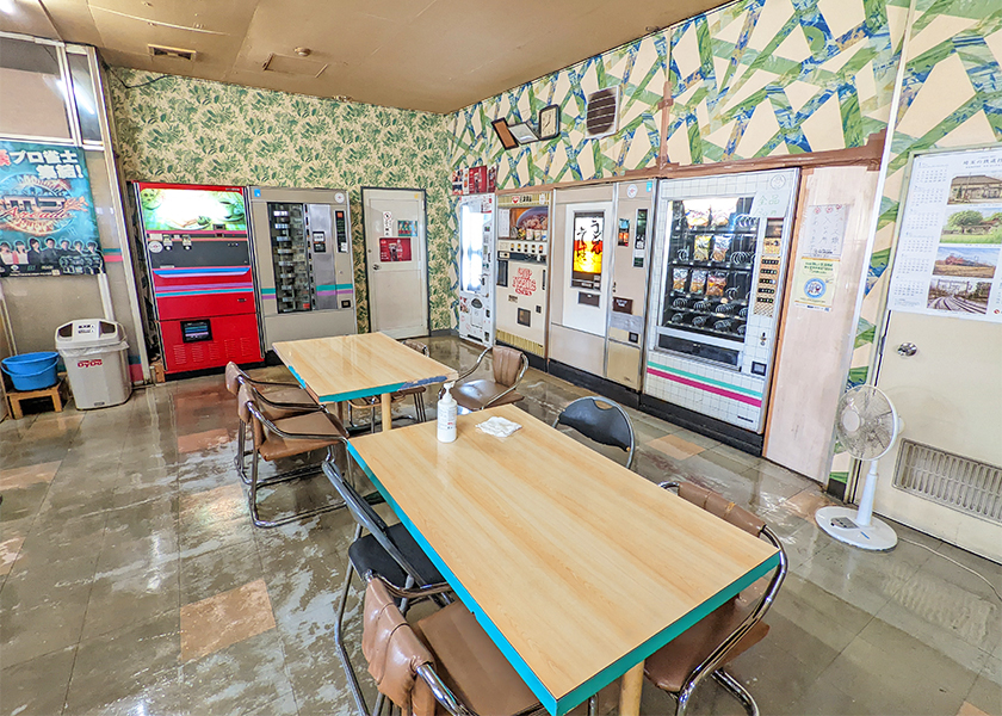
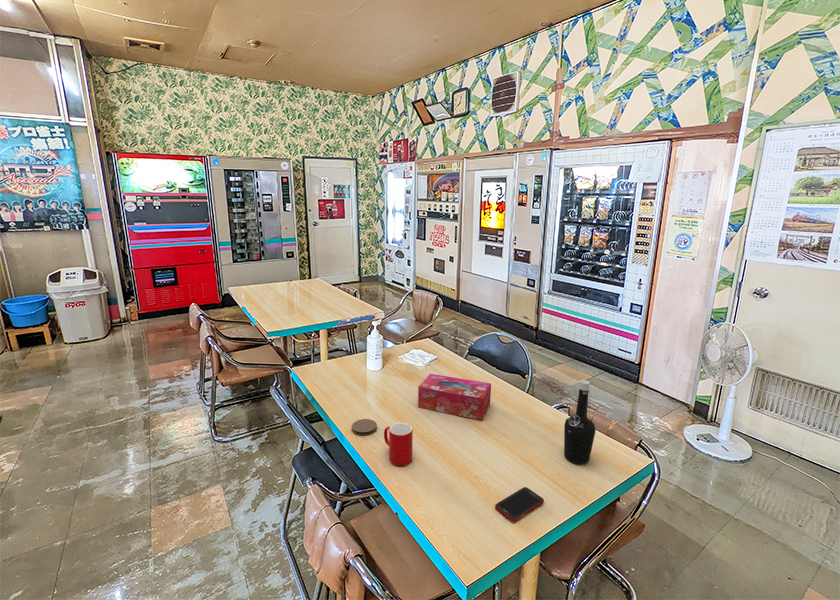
+ tissue box (454, 395)
+ cell phone (519, 503)
+ cup (398, 441)
+ bottle (580, 420)
+ coaster (364, 426)
